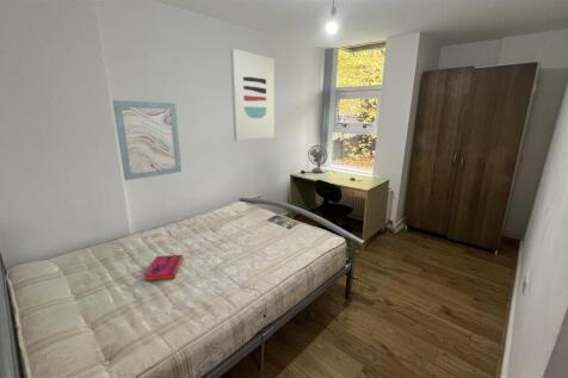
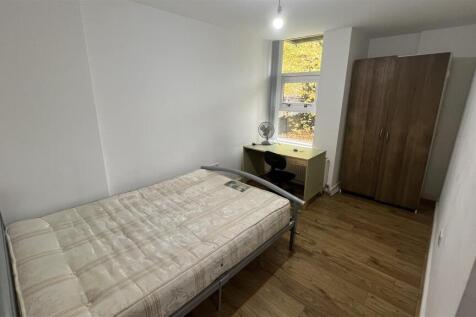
- wall art (254, 98)
- hardback book (165, 266)
- wall art (150, 140)
